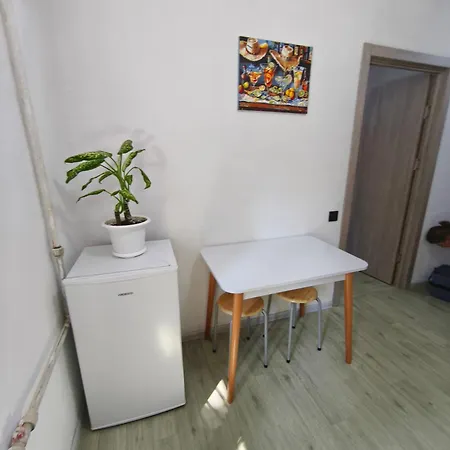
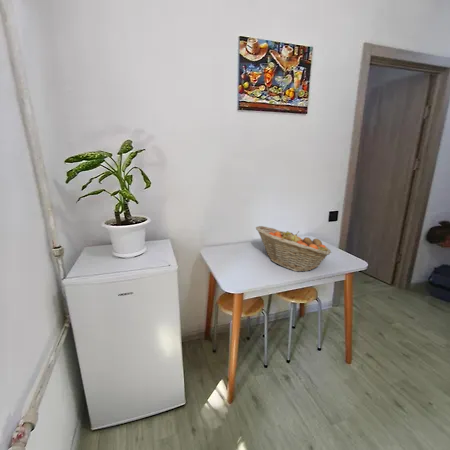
+ fruit basket (290, 244)
